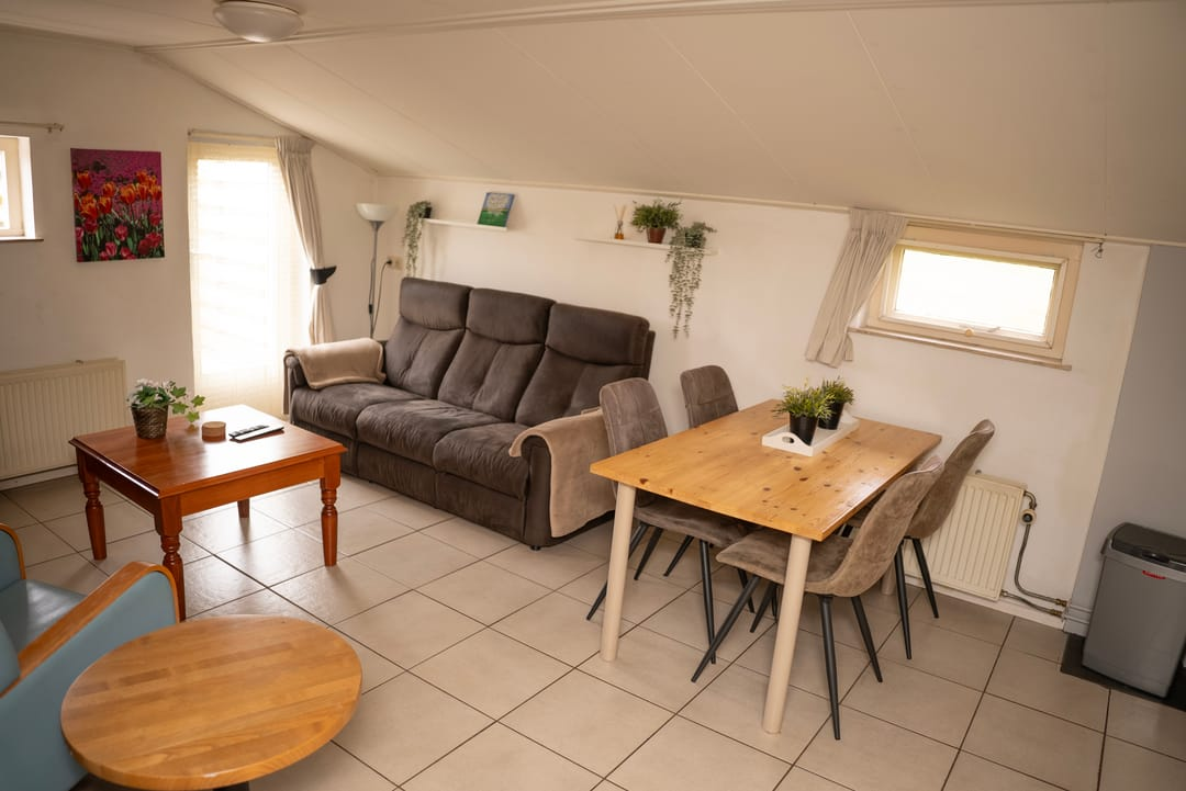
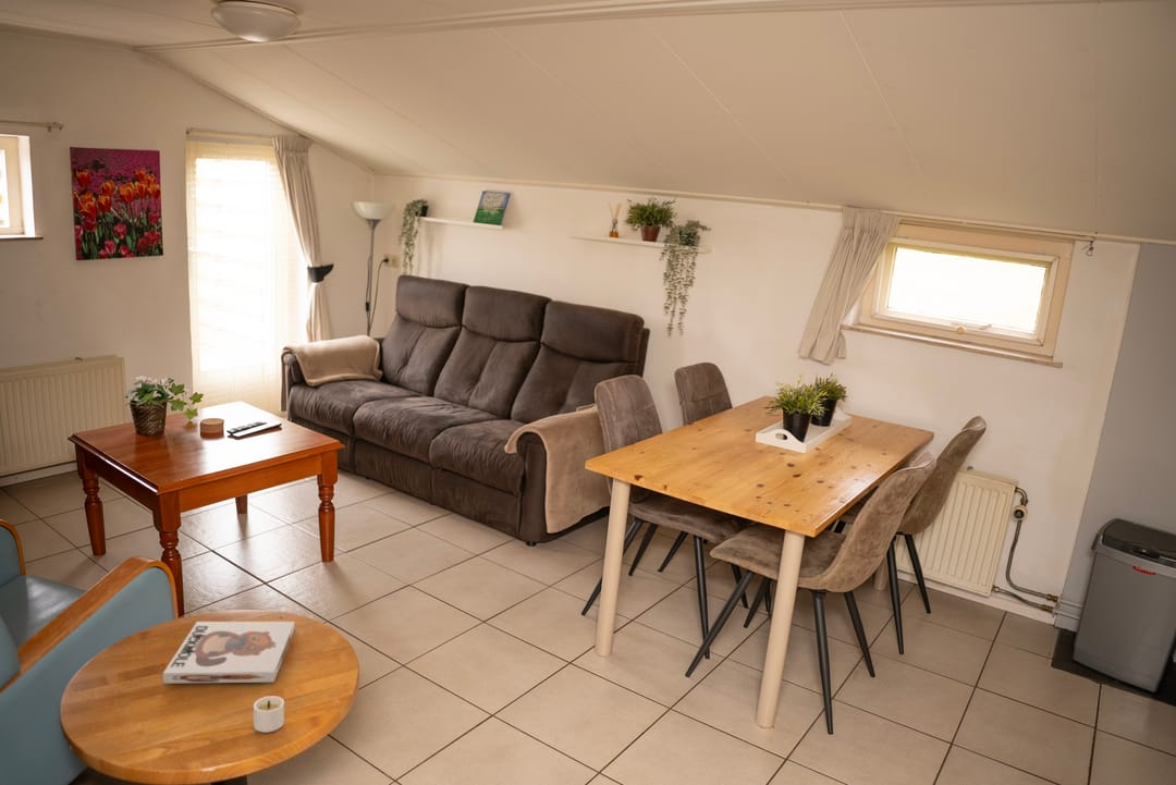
+ candle (275, 710)
+ board game (233, 650)
